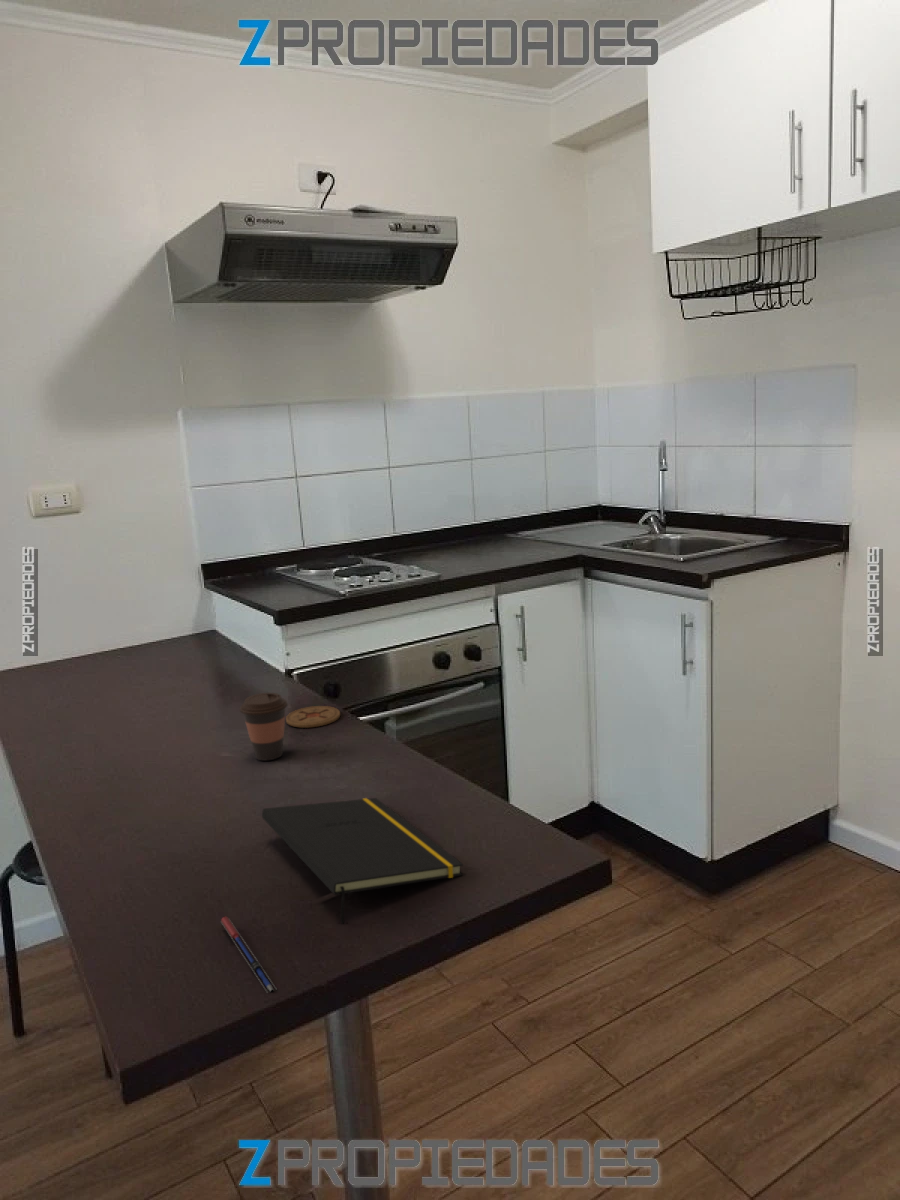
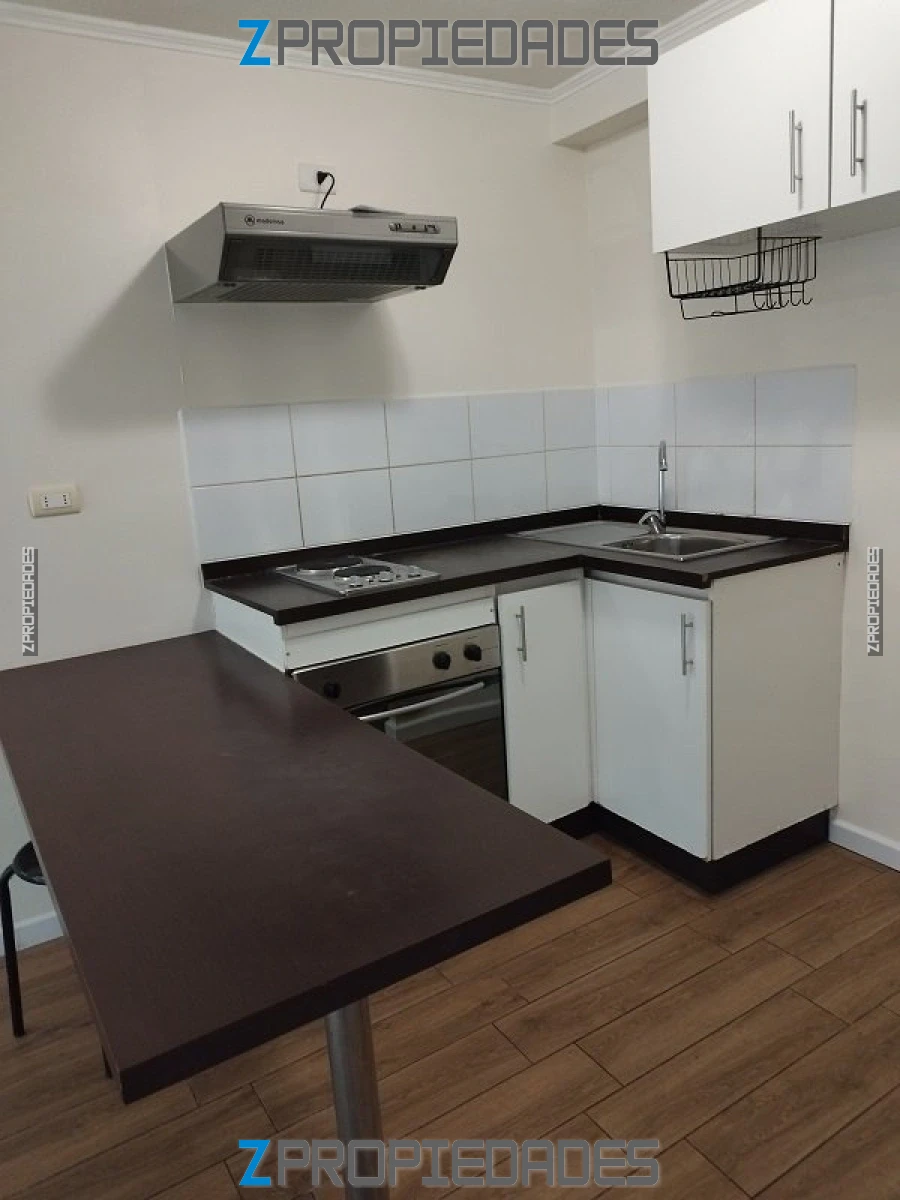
- notepad (357, 840)
- pen (246, 951)
- coffee cup (266, 727)
- coaster (313, 716)
